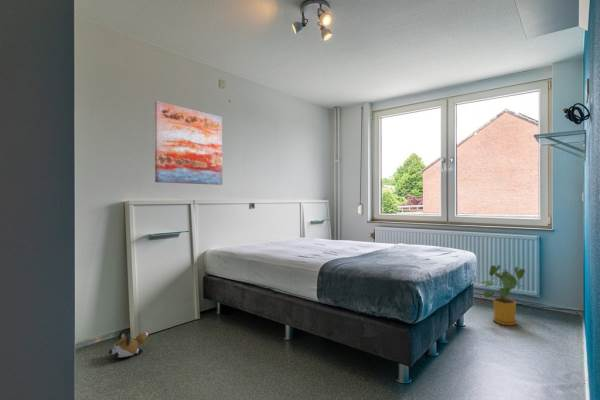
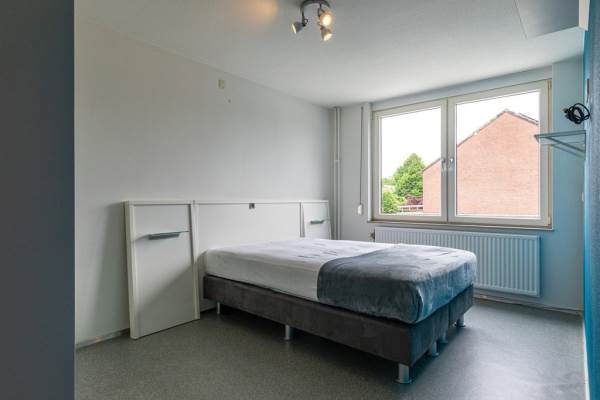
- wall art (191, 146)
- house plant (502, 294)
- plush toy (130, 342)
